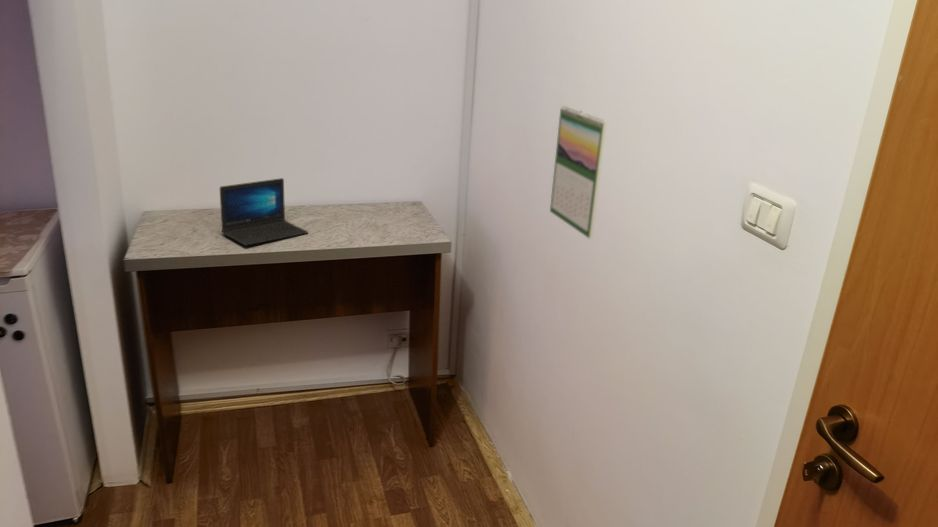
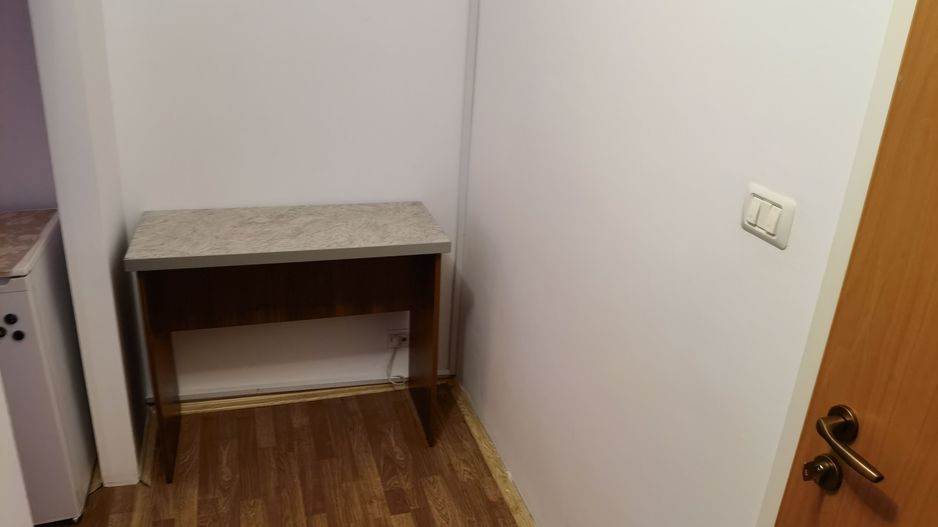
- calendar (576, 168)
- laptop (264, 210)
